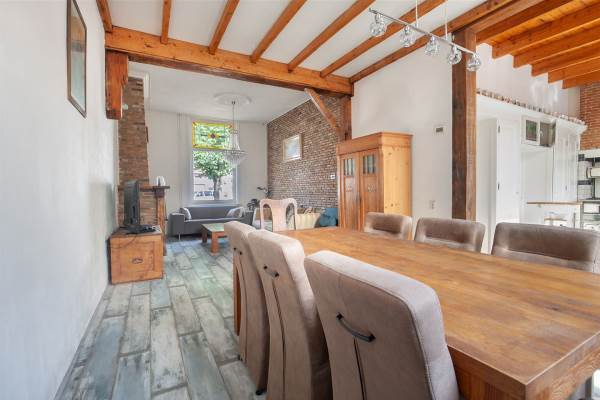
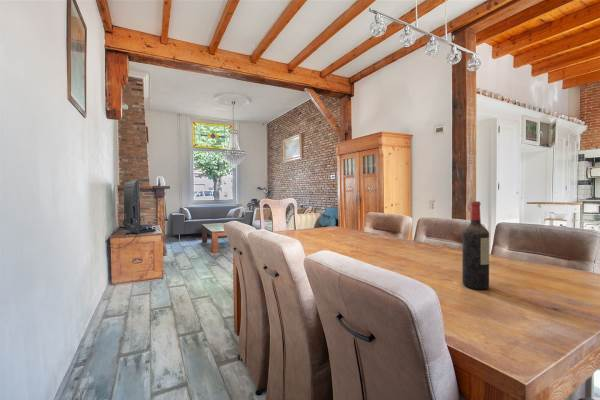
+ wine bottle (475, 243)
